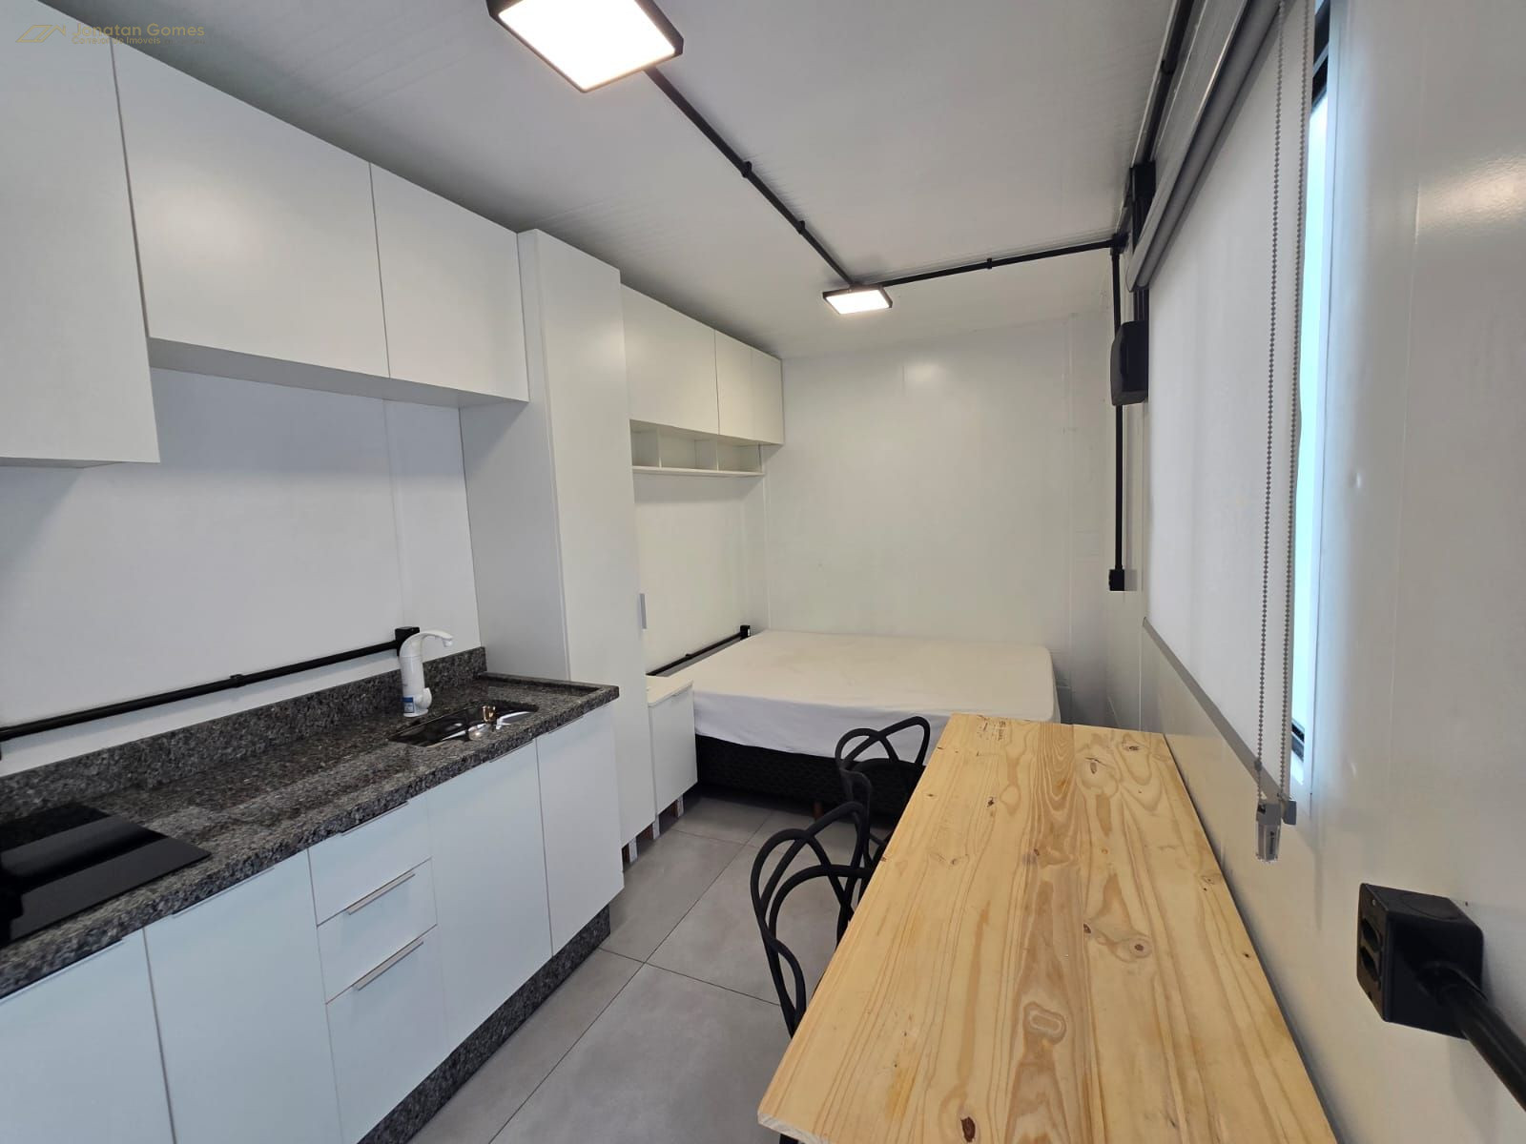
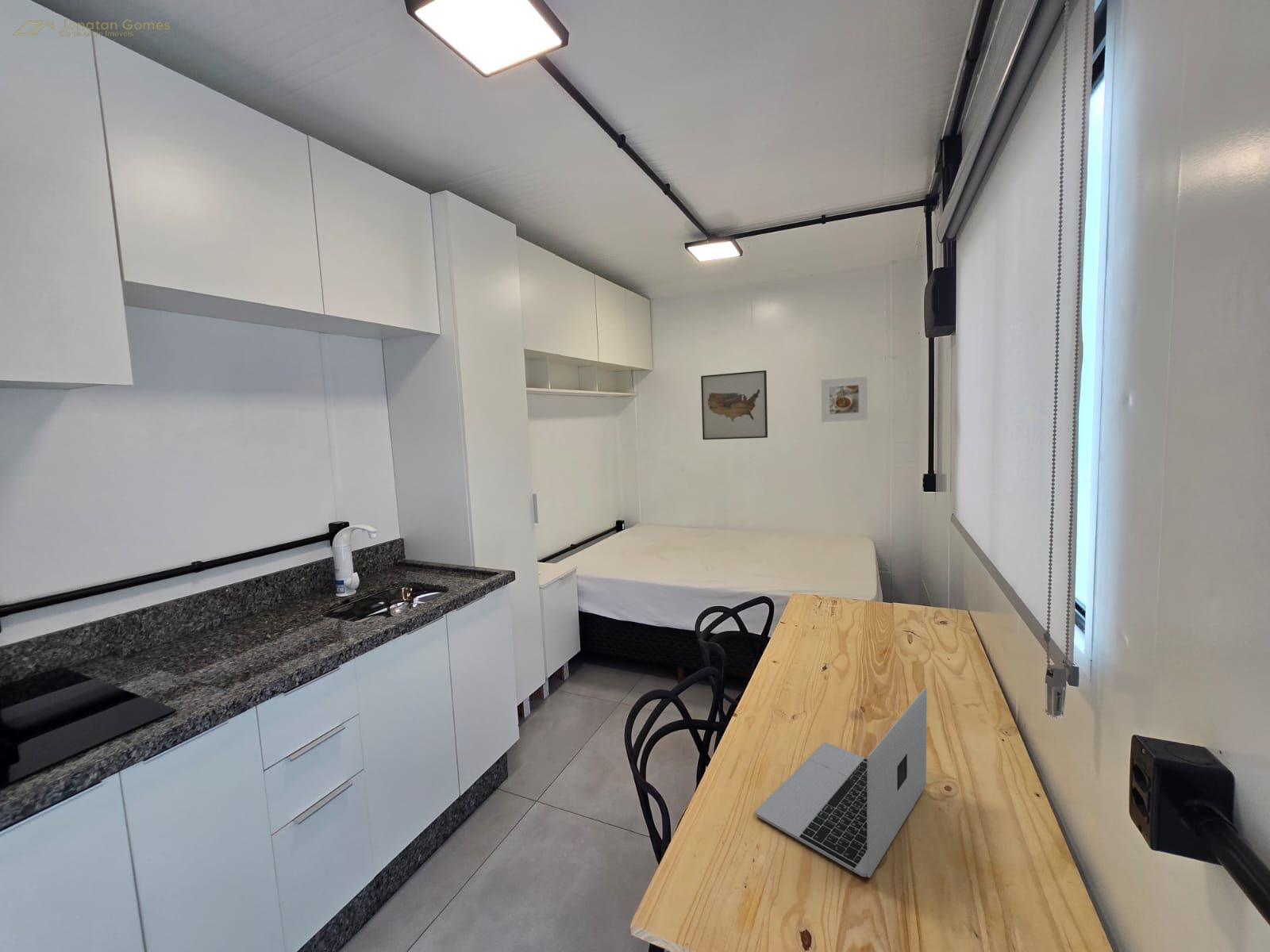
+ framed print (844, 399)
+ wall art (733, 406)
+ laptop (843, 750)
